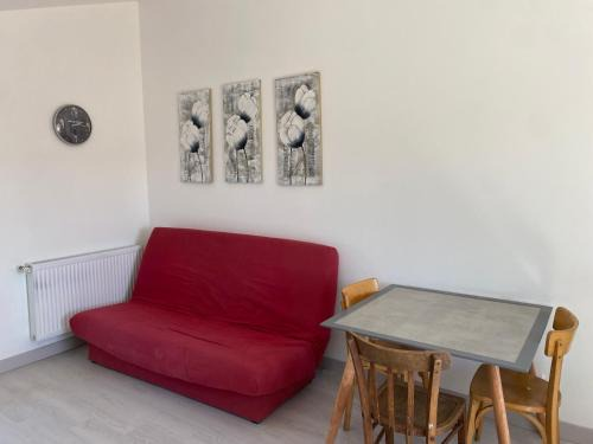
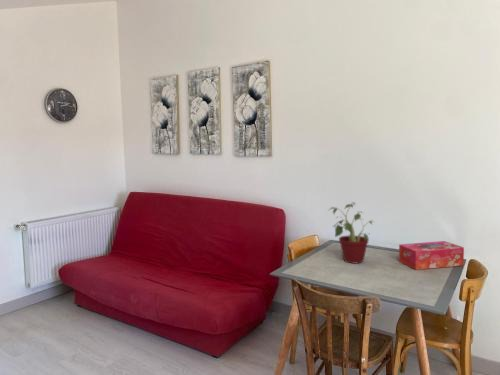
+ tissue box (430, 254)
+ potted plant (351, 233)
